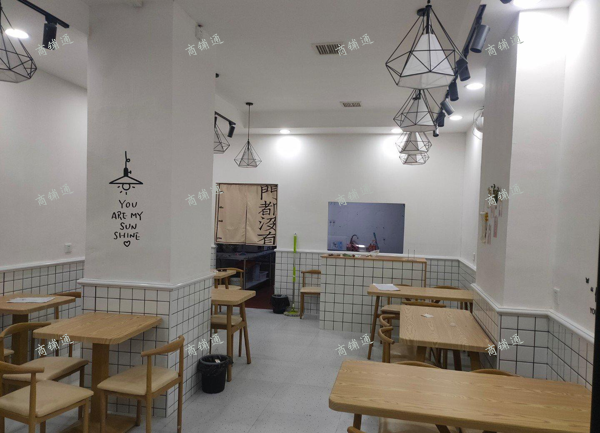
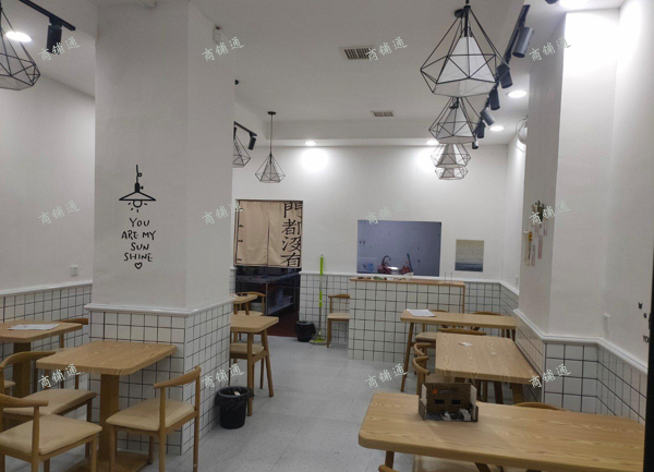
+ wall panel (448, 401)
+ wall art (469, 255)
